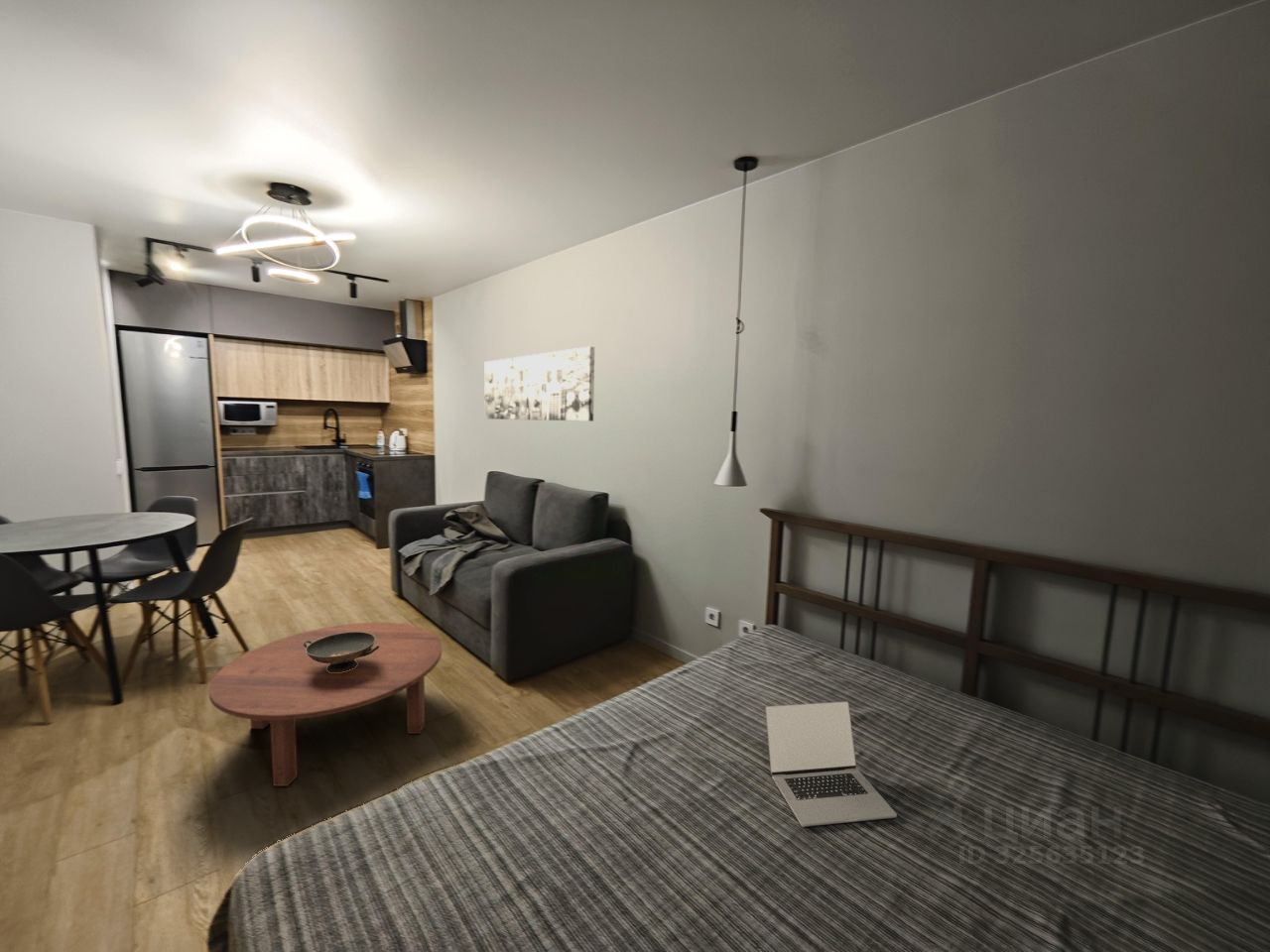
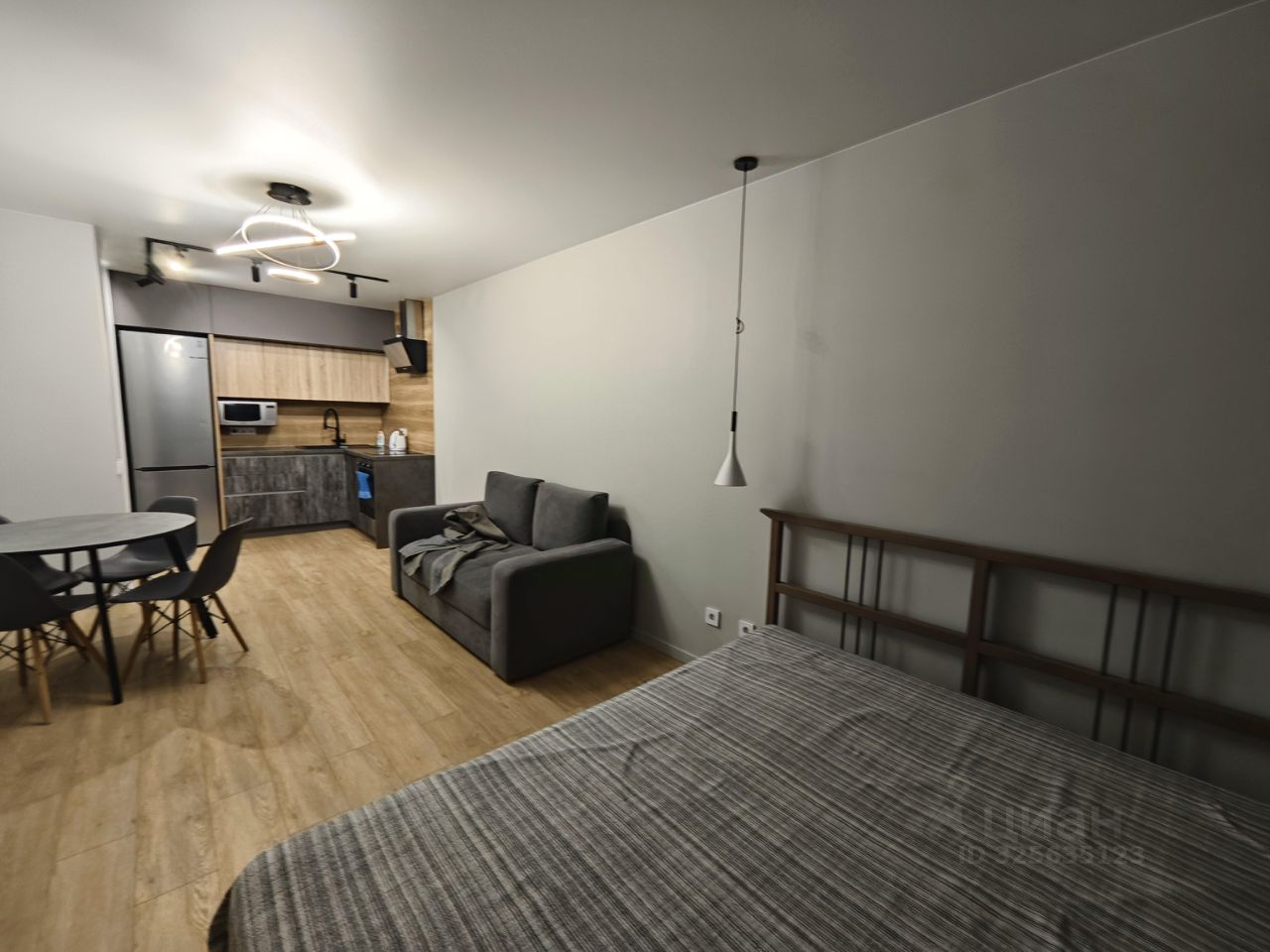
- wall art (532, 388)
- coffee table (337, 693)
- laptop (826, 758)
- decorative bowl (341, 654)
